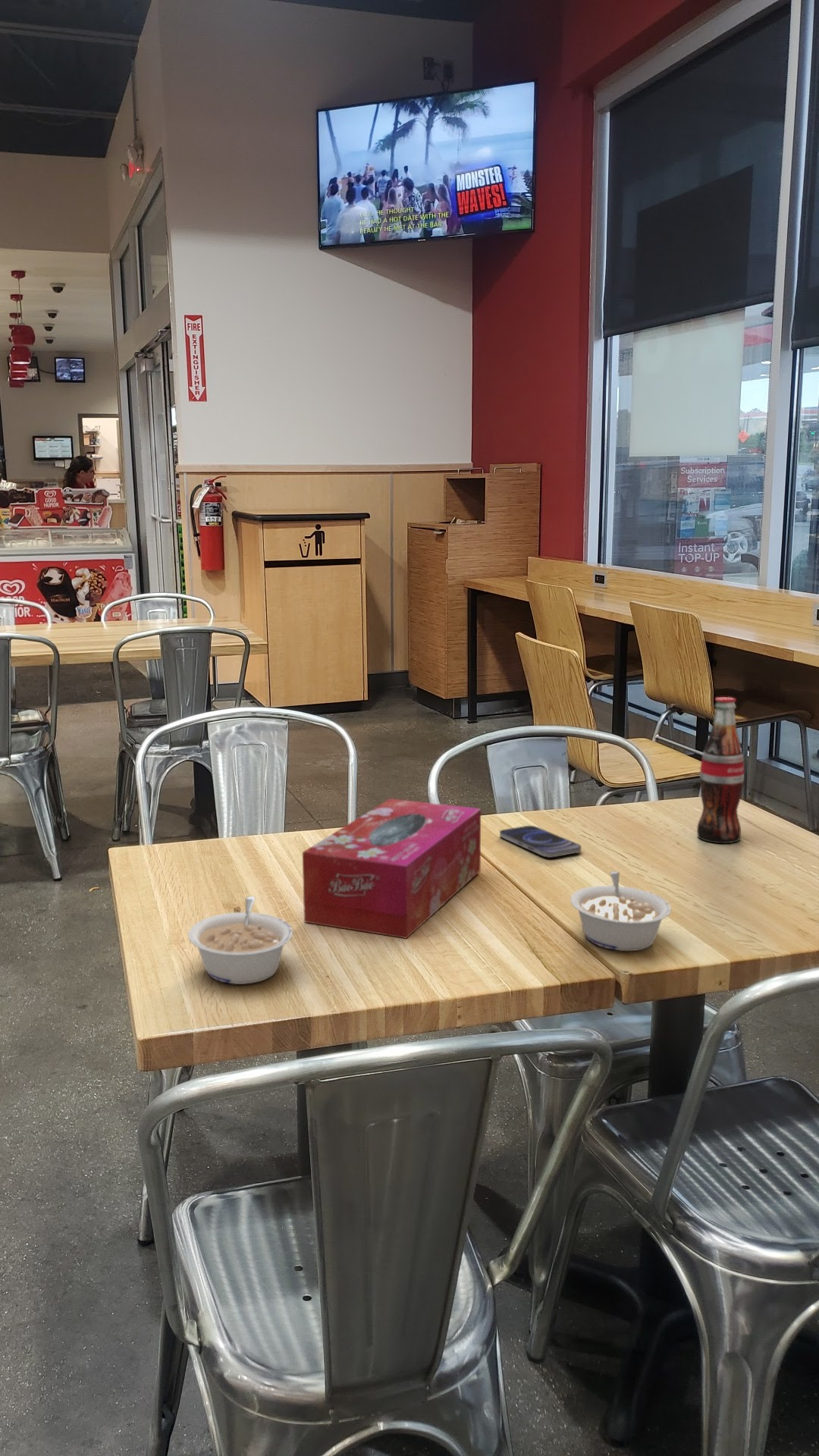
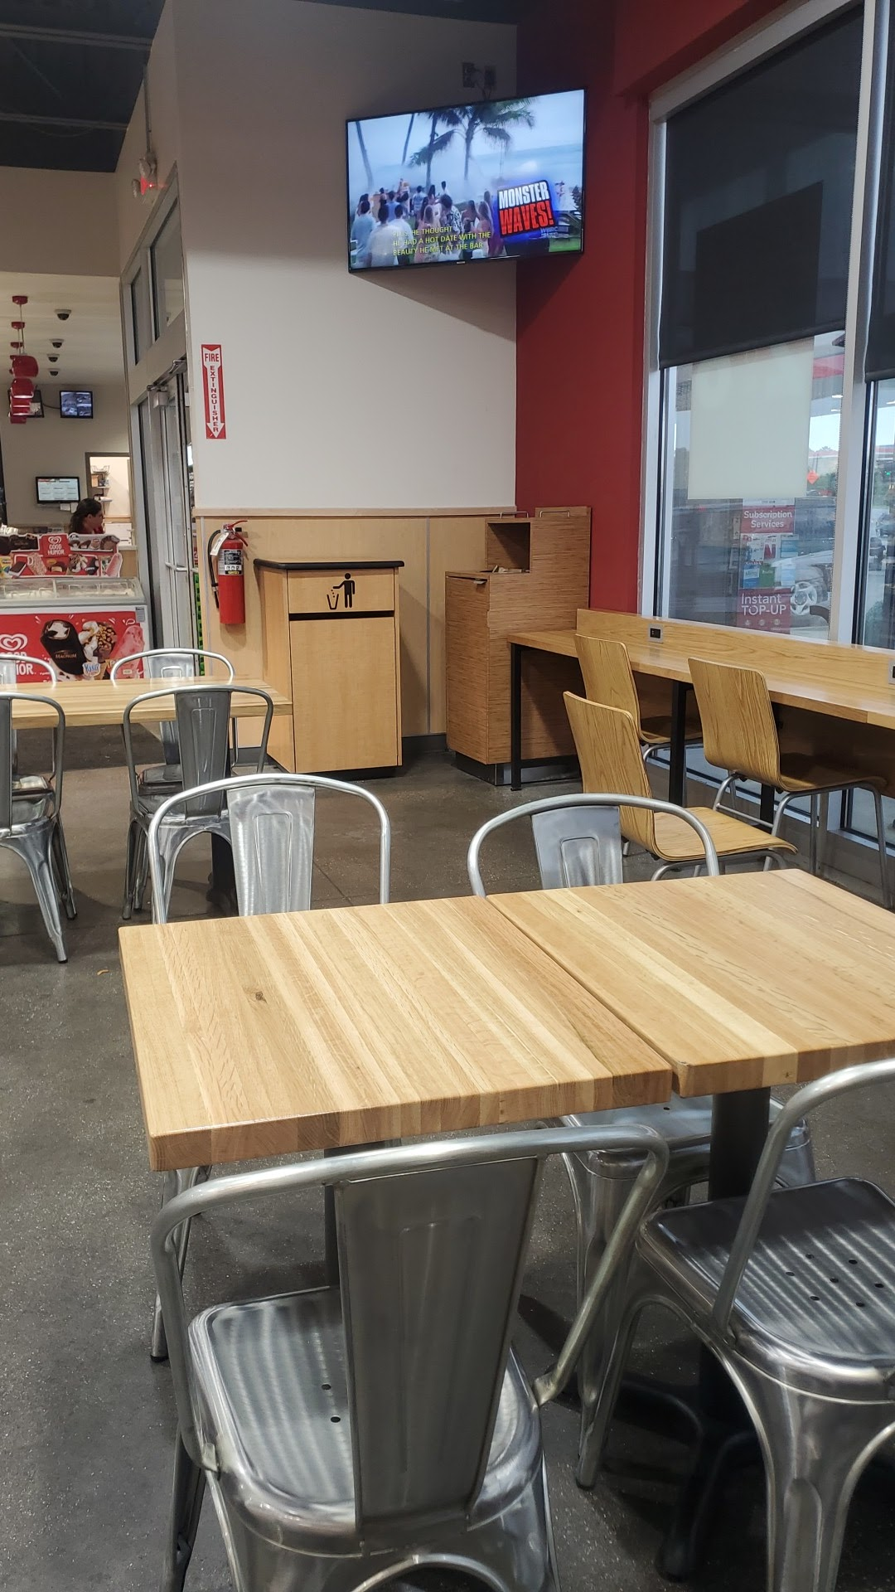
- tissue box (397, 861)
- smartphone (539, 840)
- legume (617, 915)
- legume (239, 945)
- pop (722, 768)
